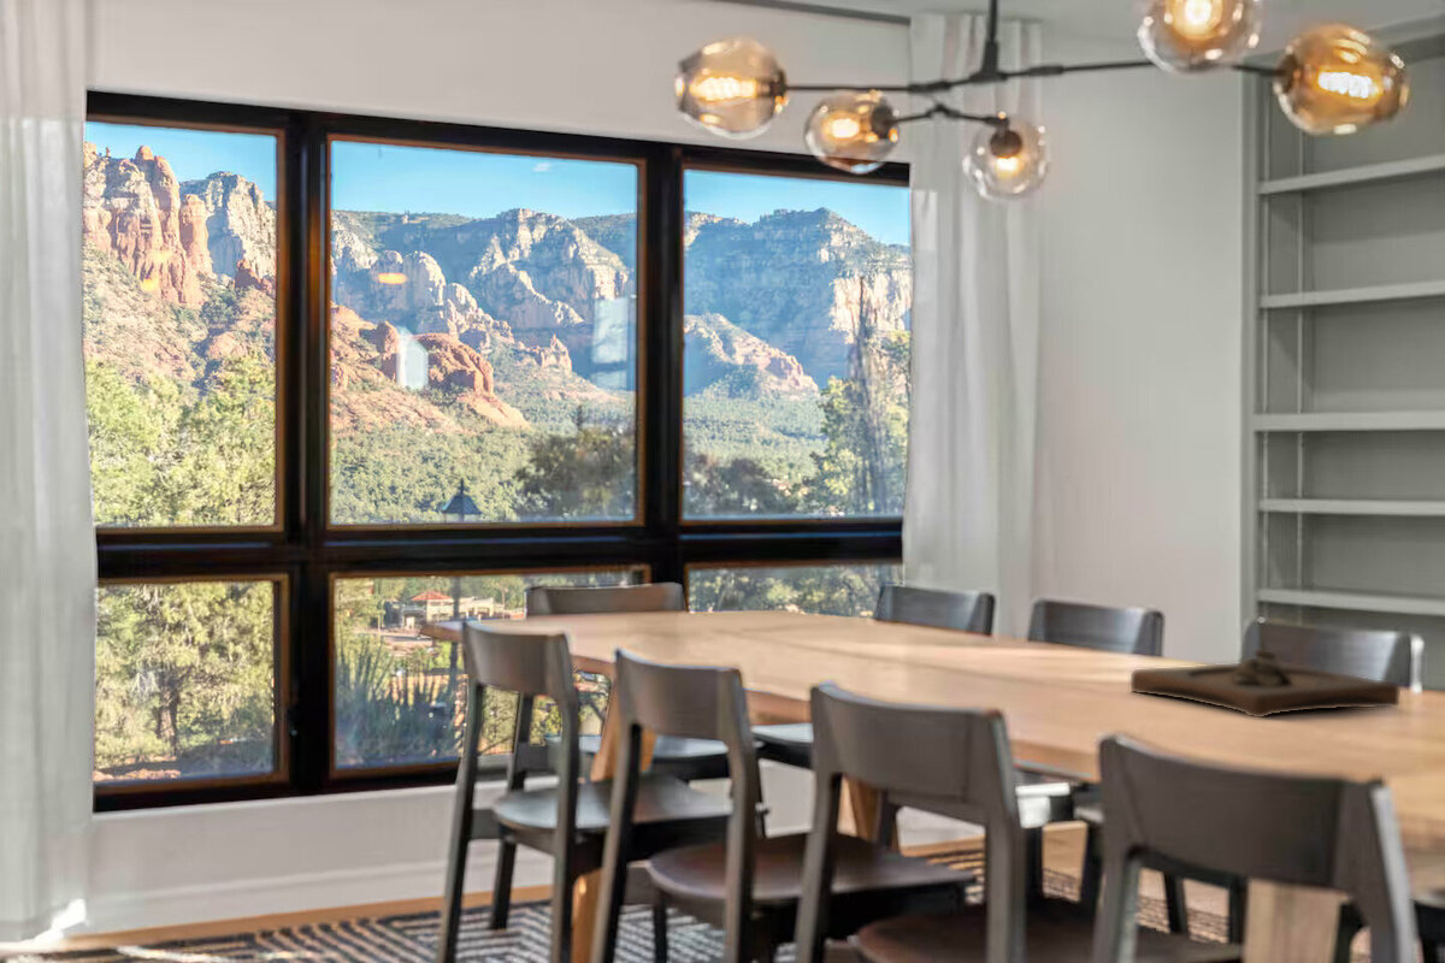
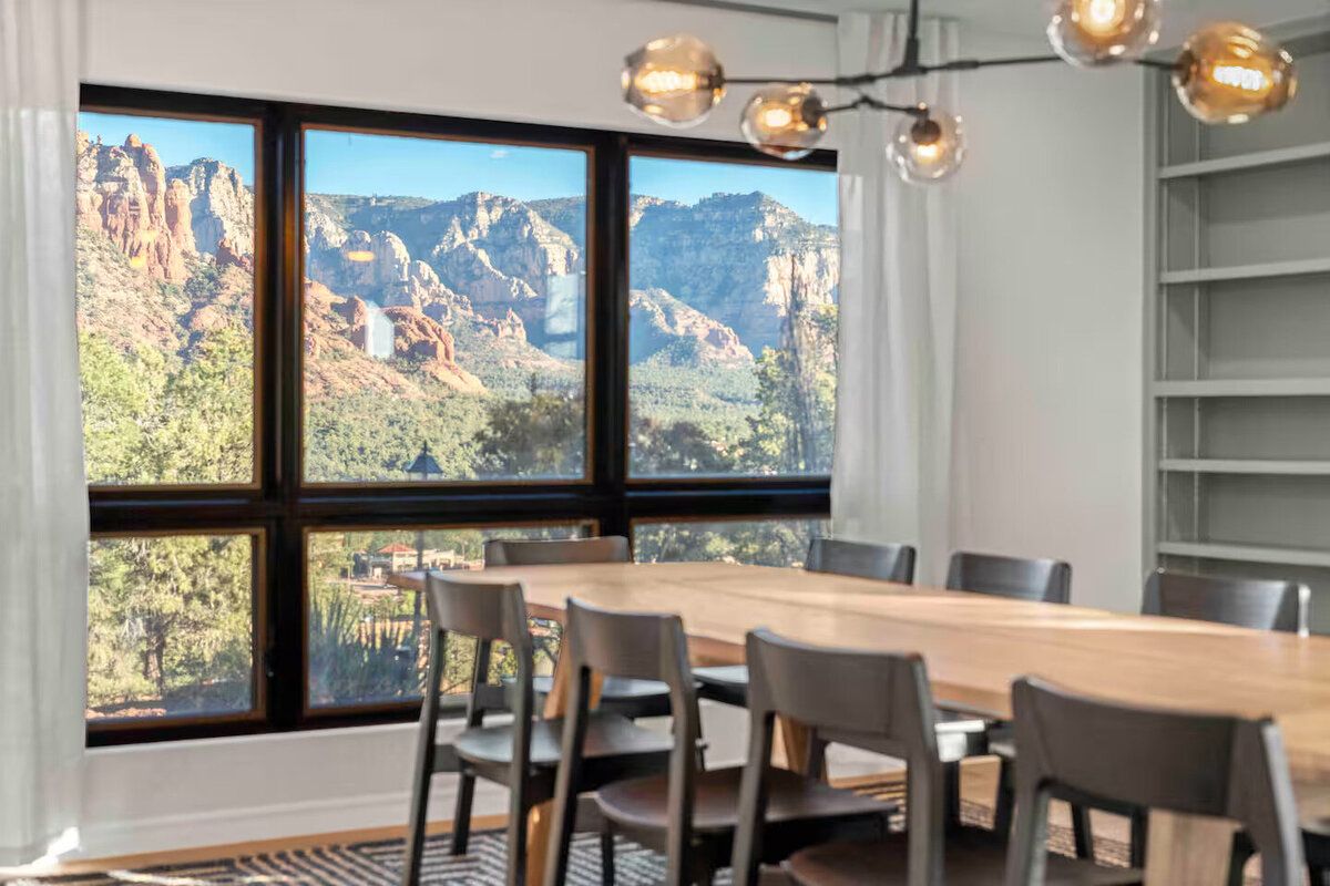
- wooden tray (1261, 674)
